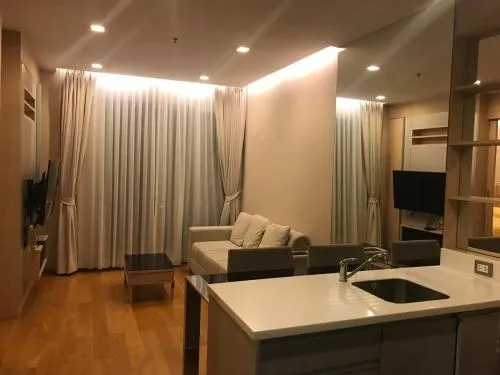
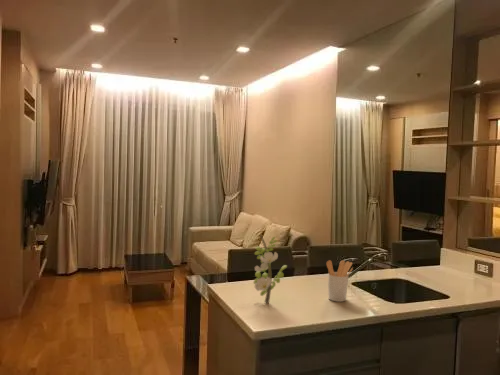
+ utensil holder (340, 279)
+ flower (265, 269)
